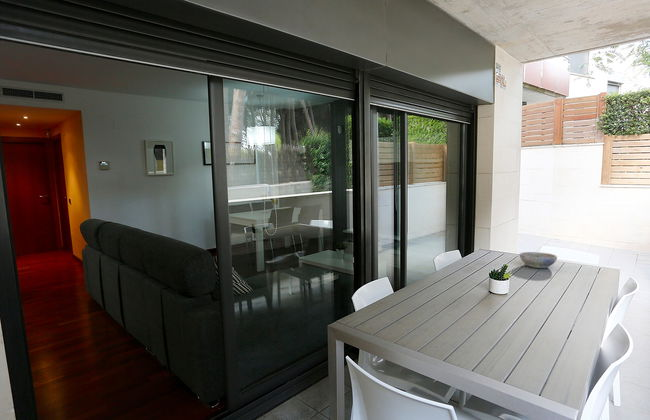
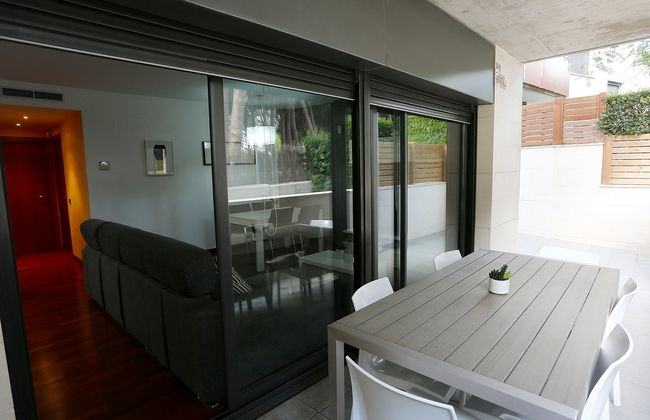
- bowl (537, 260)
